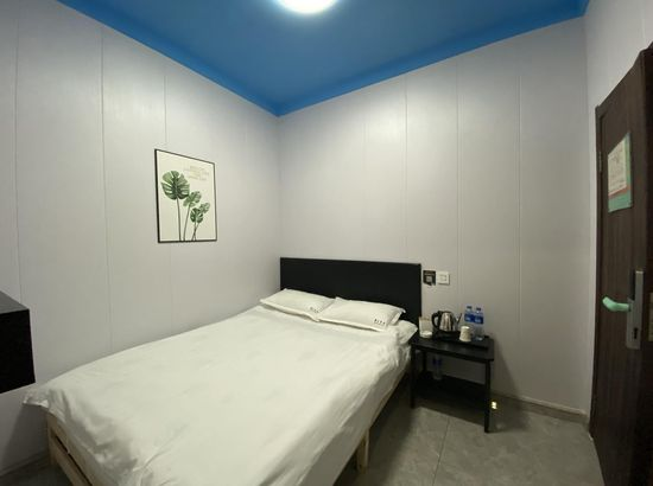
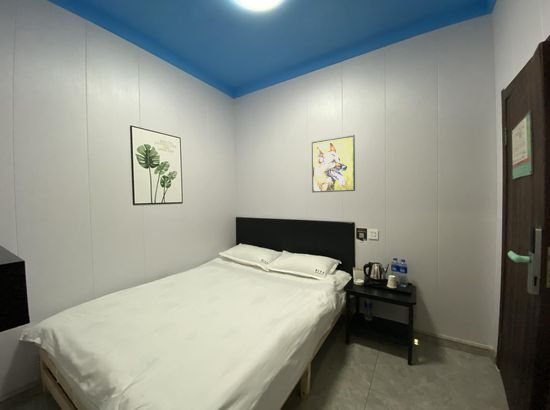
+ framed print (332, 165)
